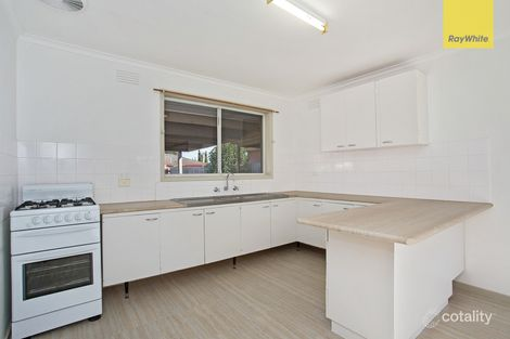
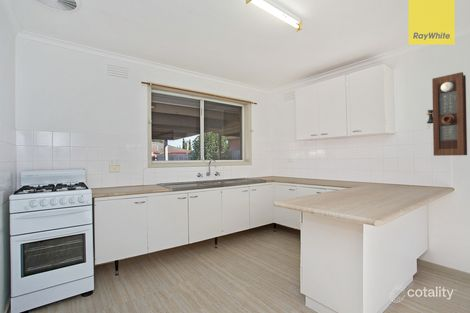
+ pendulum clock (444, 116)
